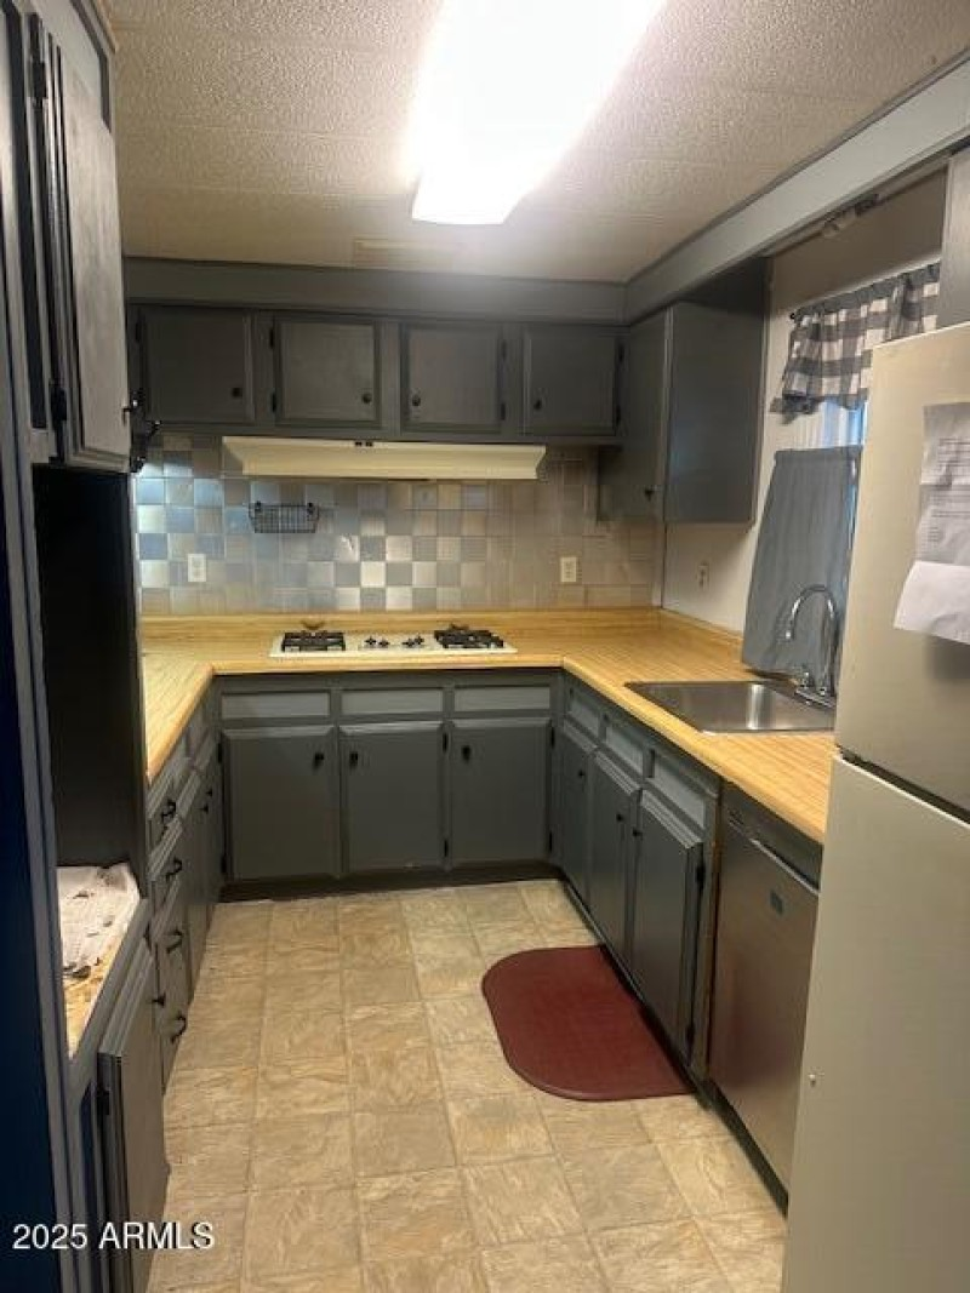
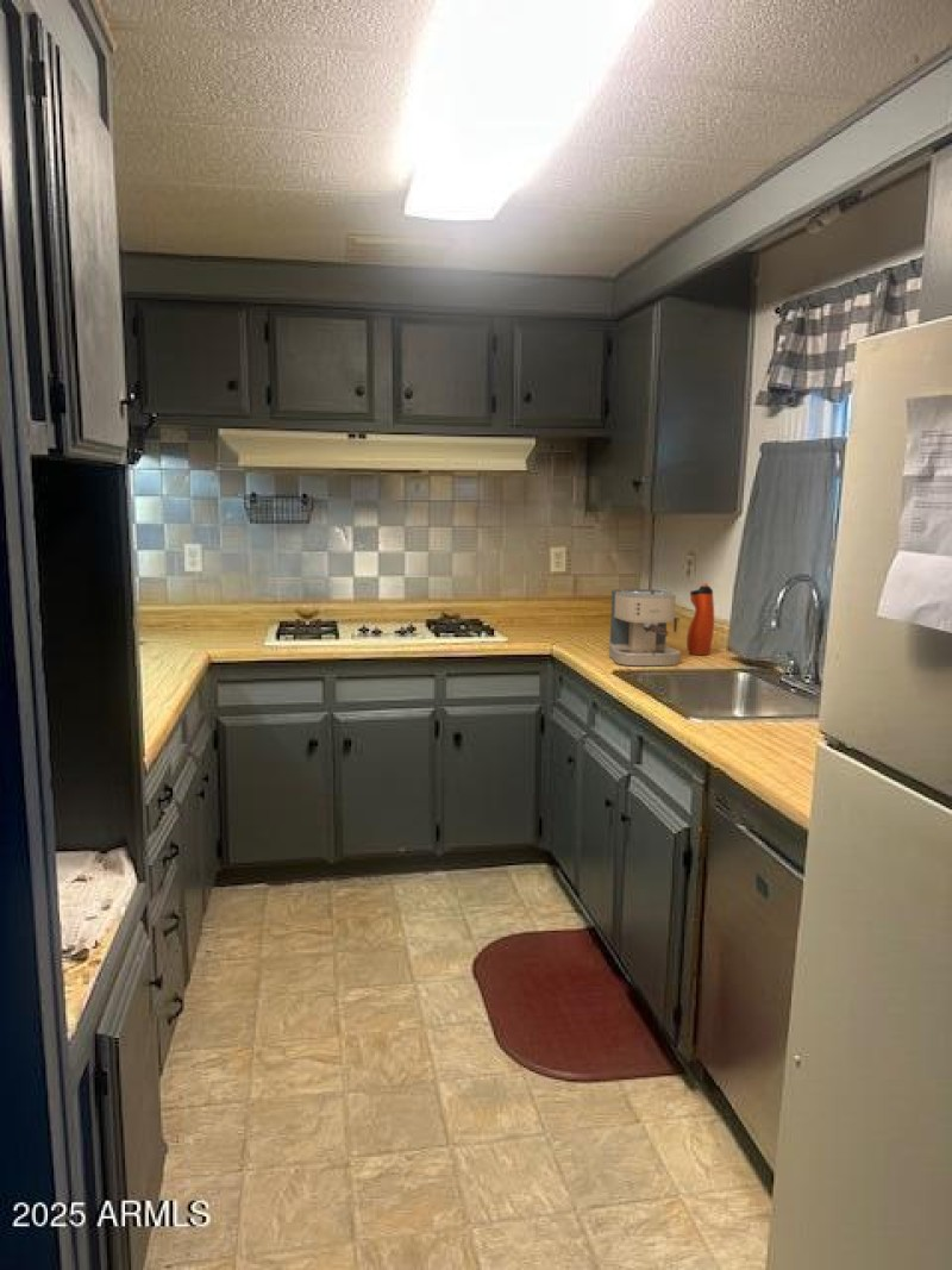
+ water bottle (701, 618)
+ coffee maker (645, 625)
